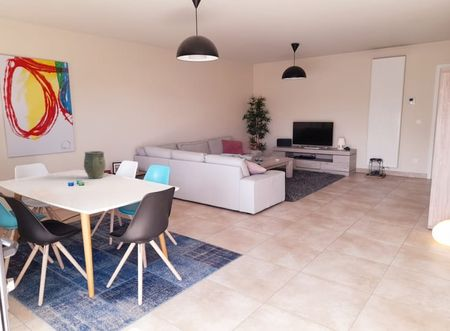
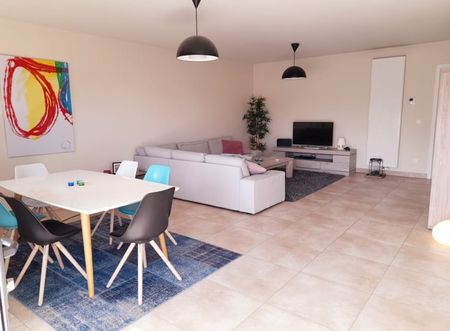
- vase (94, 164)
